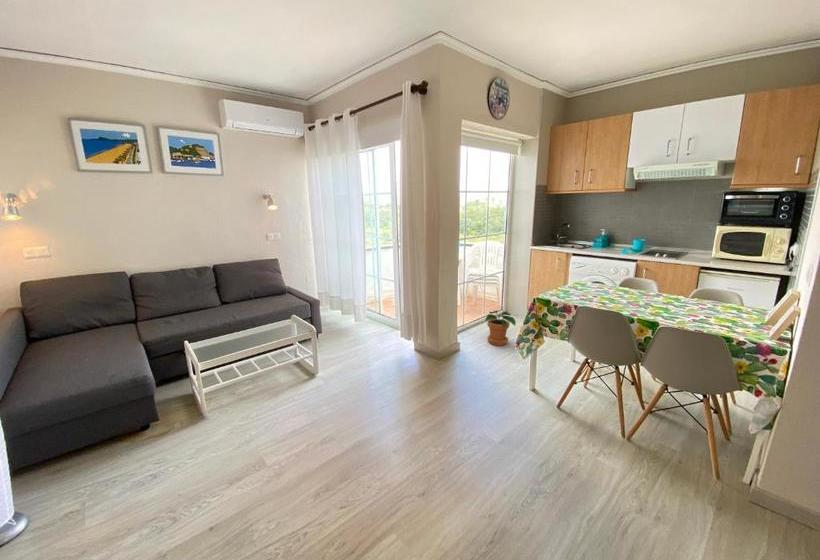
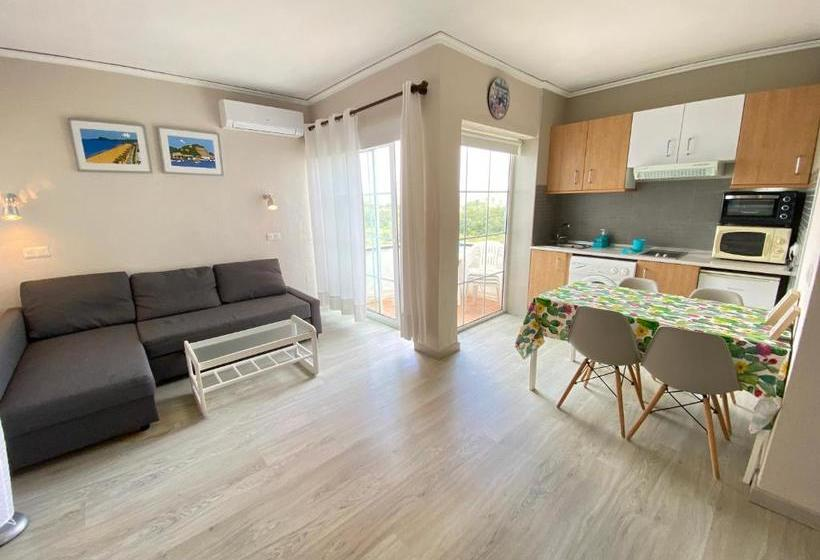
- potted plant (499, 328)
